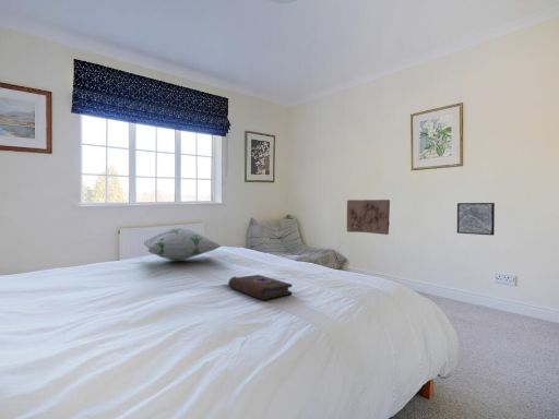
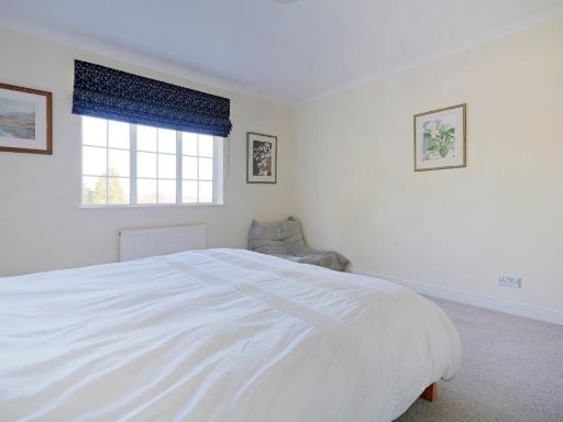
- relief panel (366, 216)
- book (259, 285)
- decorative pillow (180, 243)
- wall art (475, 218)
